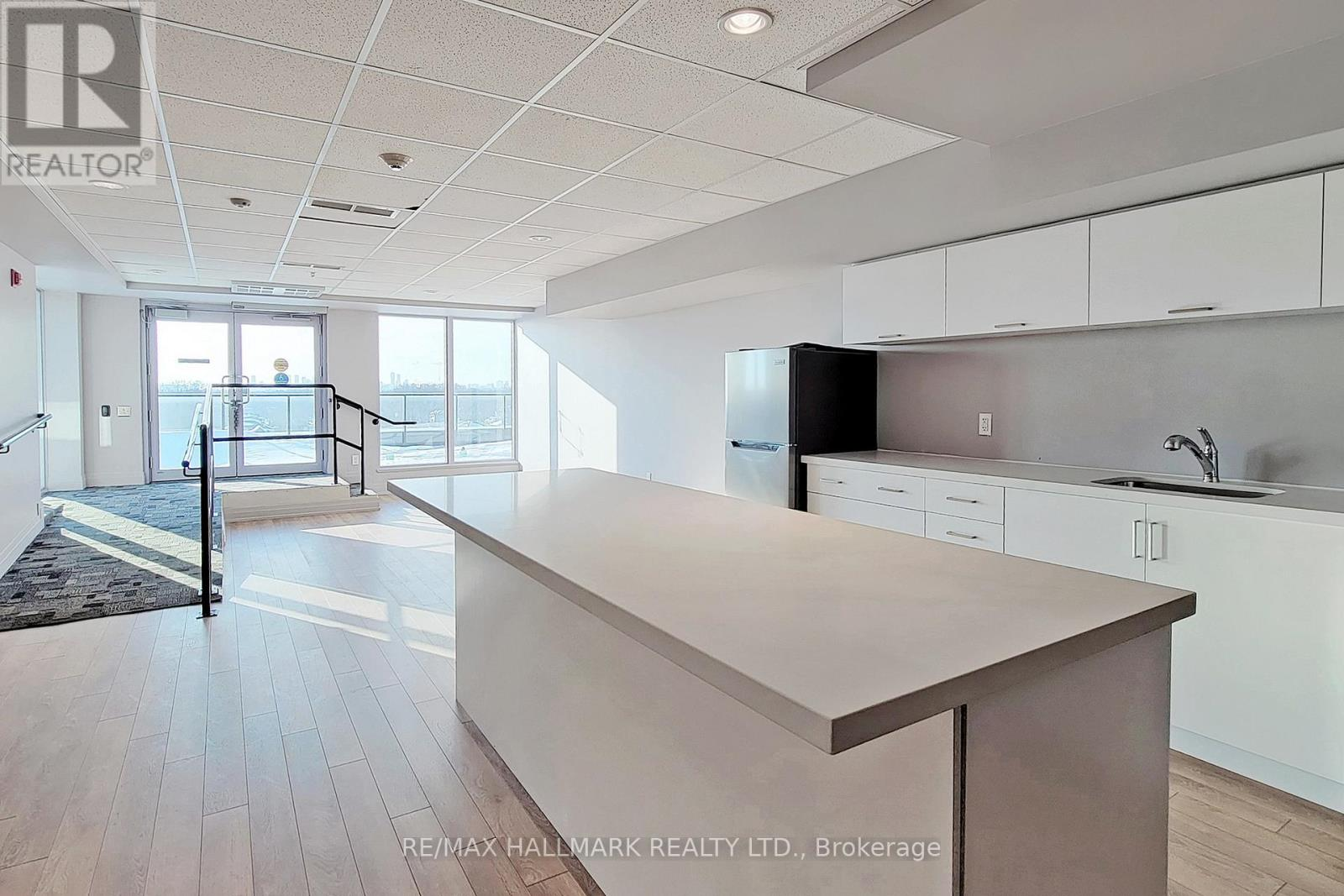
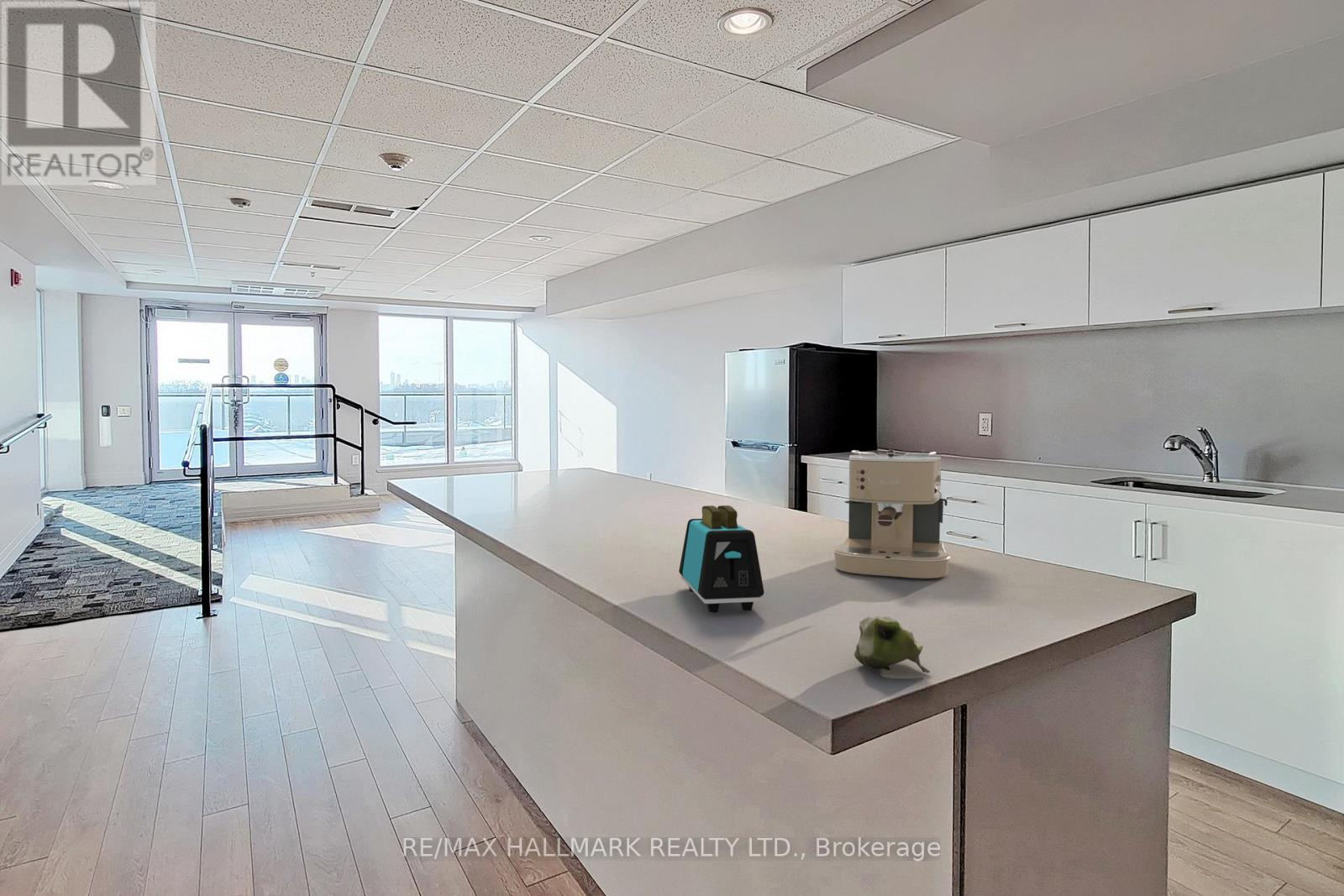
+ fruit (888, 641)
+ coffee maker (891, 508)
+ toaster (718, 553)
